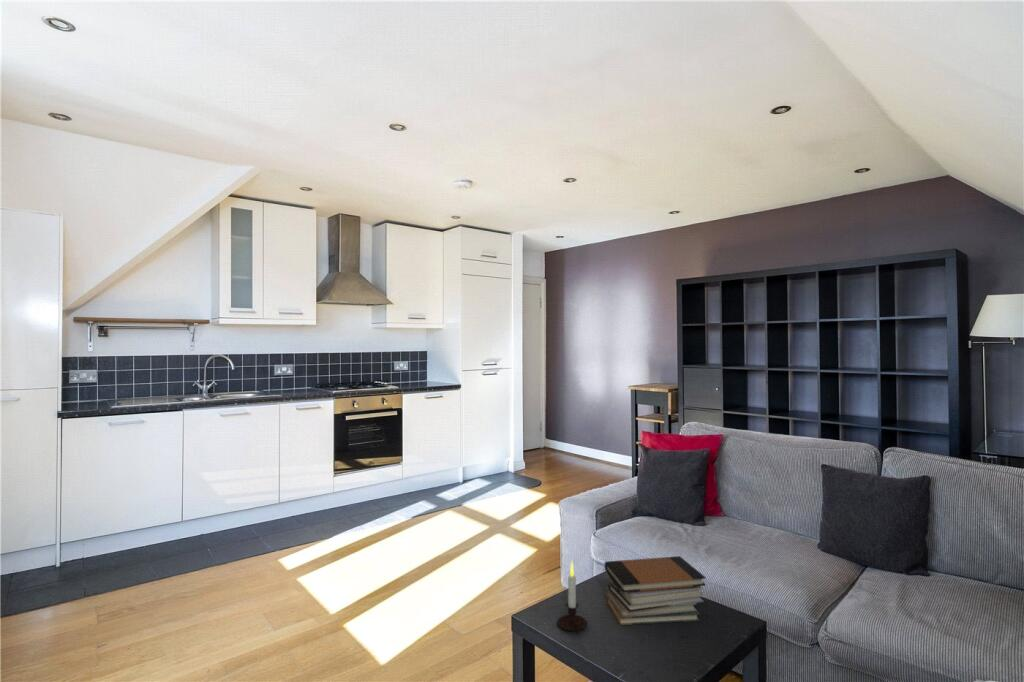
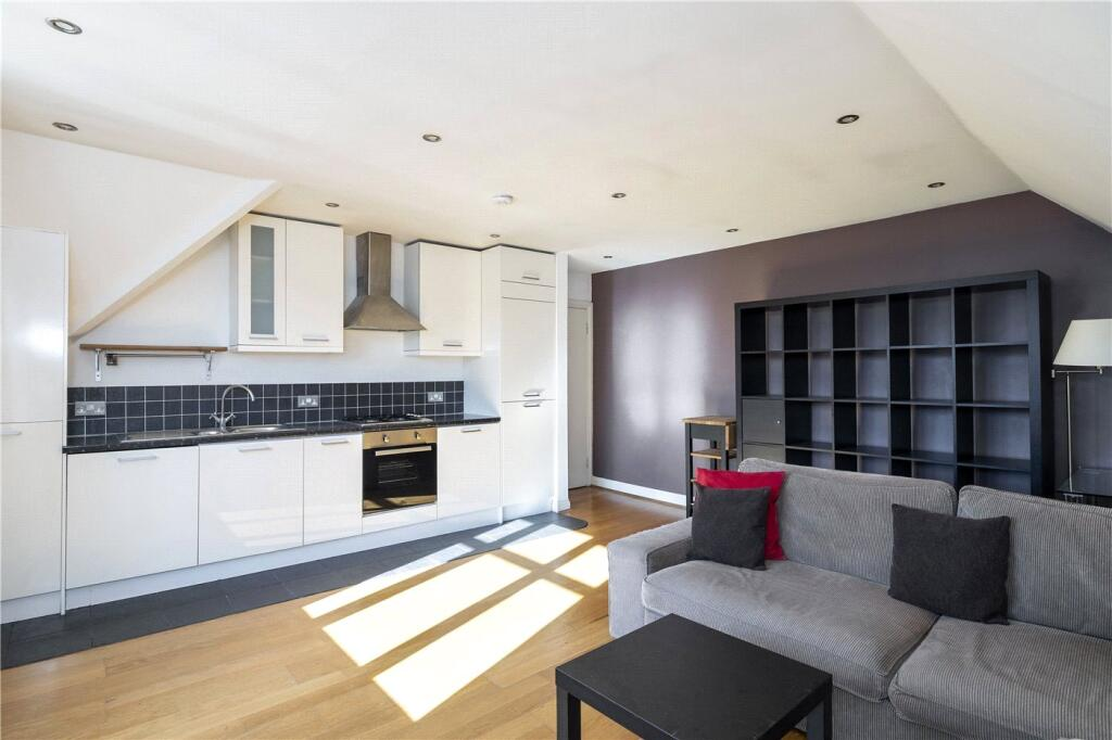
- book stack (653, 589)
- candle (573, 594)
